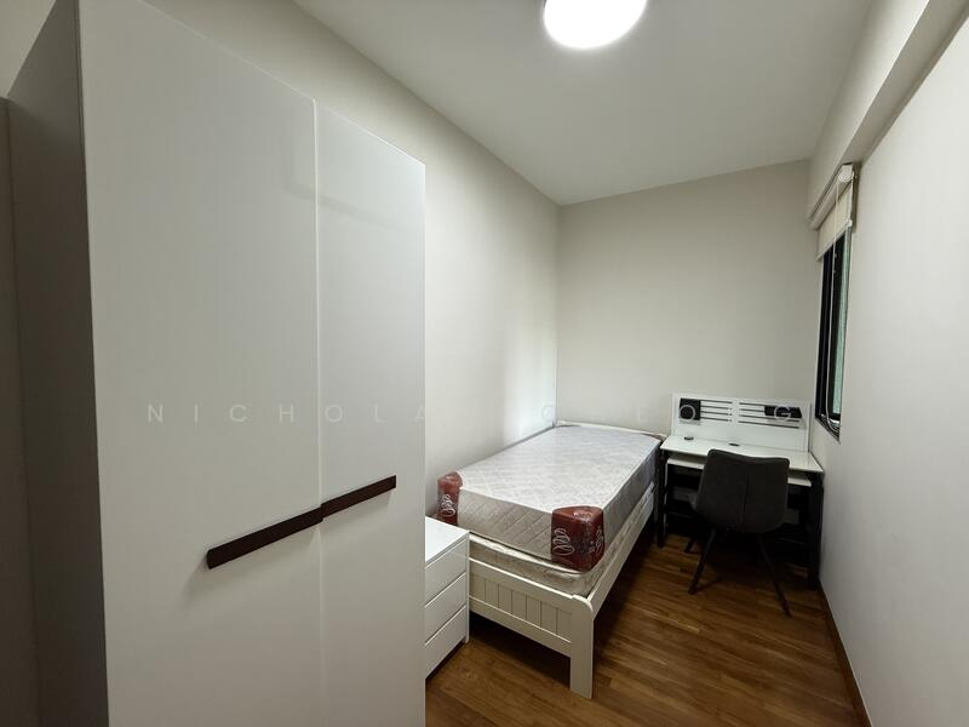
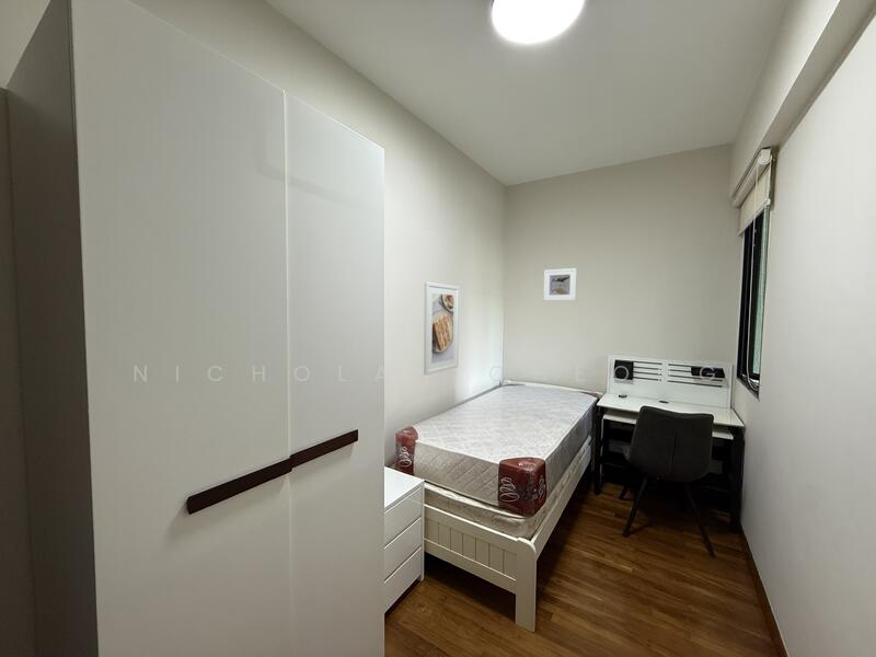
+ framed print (560, 285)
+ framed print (442, 327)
